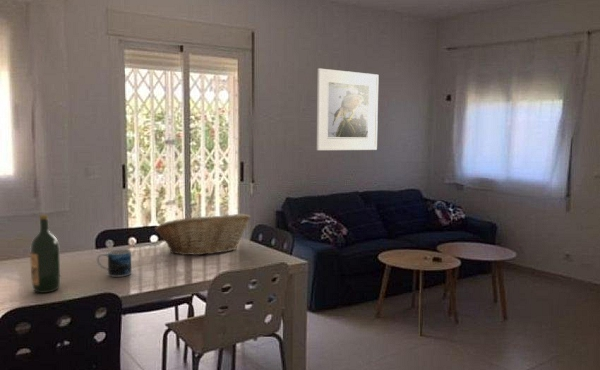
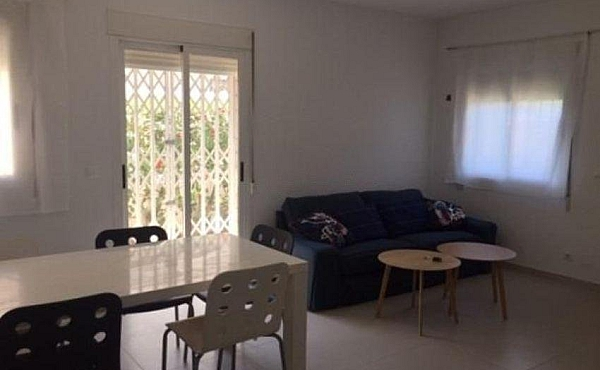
- mug (114, 263)
- wine bottle (45, 252)
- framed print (348, 111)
- fruit basket (204, 230)
